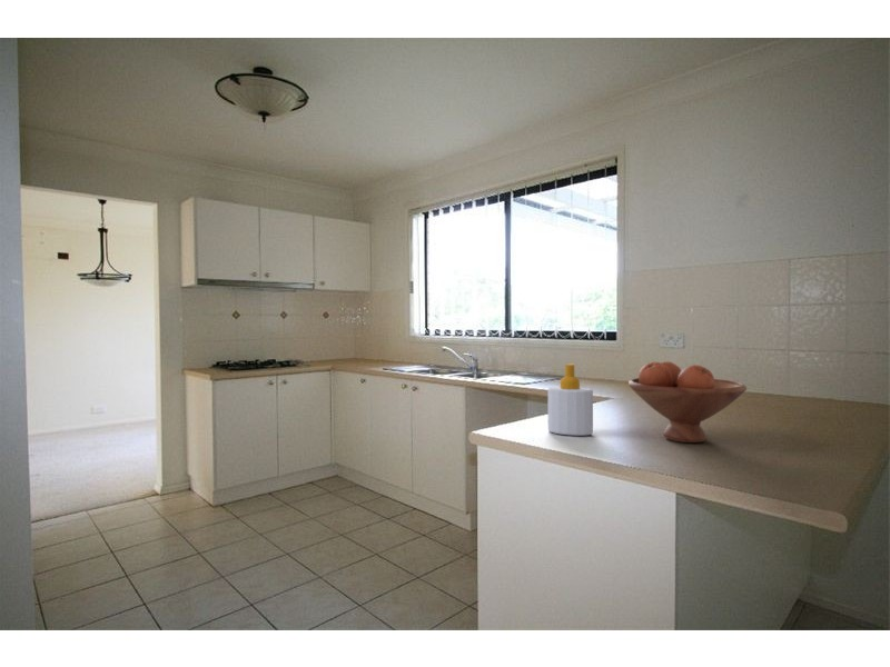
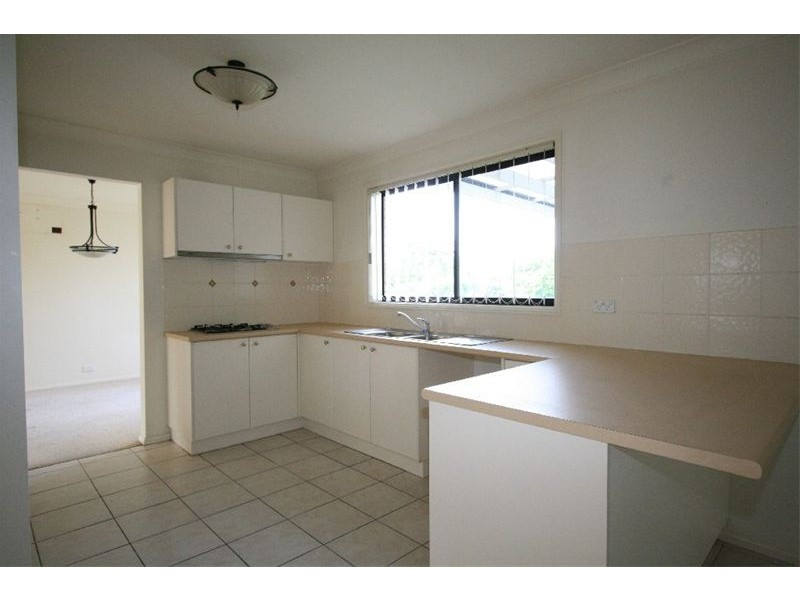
- fruit bowl (684, 399)
- soap bottle (570, 398)
